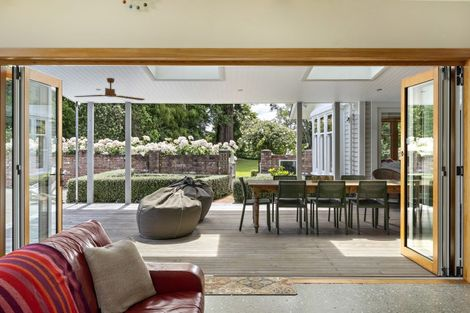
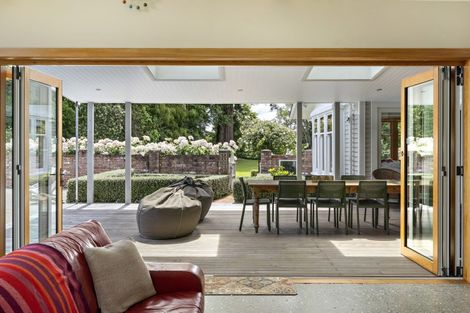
- ceiling fan (110, 86)
